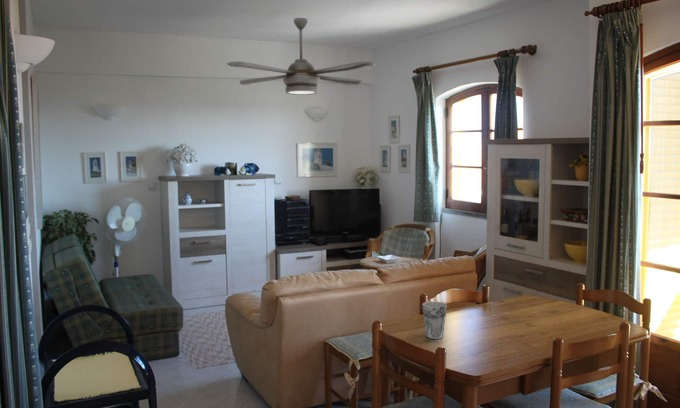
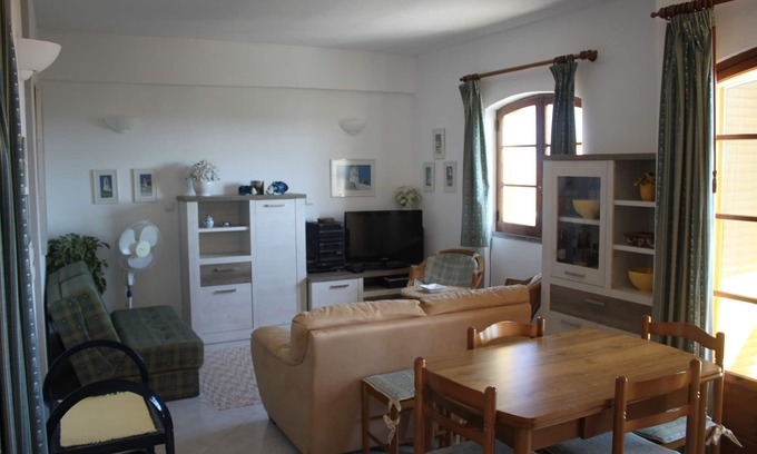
- cup (434, 320)
- ceiling fan (301, 56)
